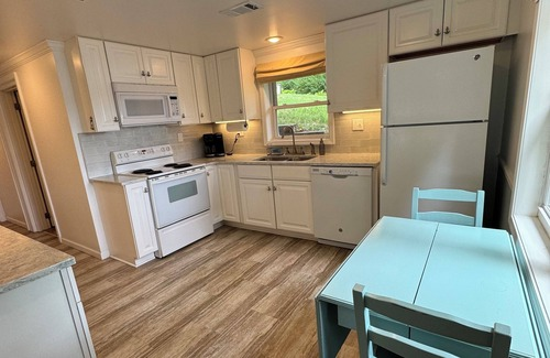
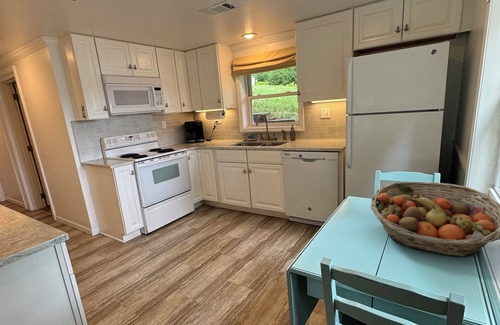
+ fruit basket (430, 215)
